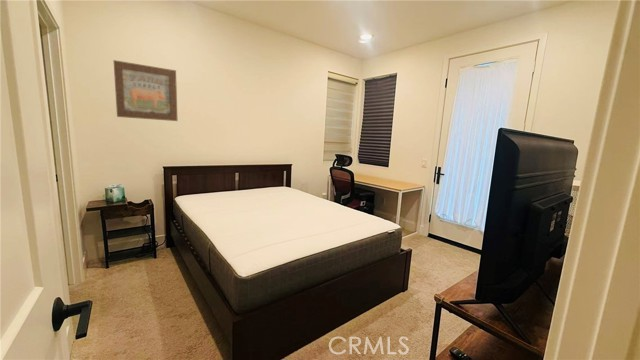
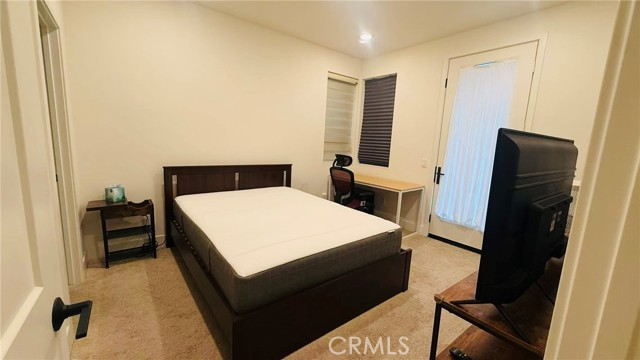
- wall art (147, 92)
